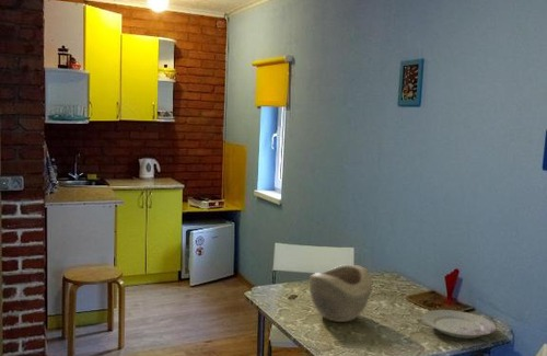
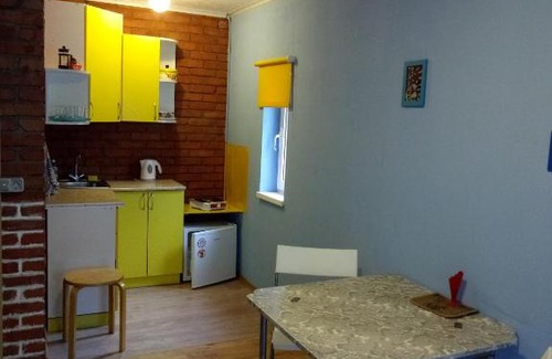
- decorative bowl (339, 292)
- plate (457, 325)
